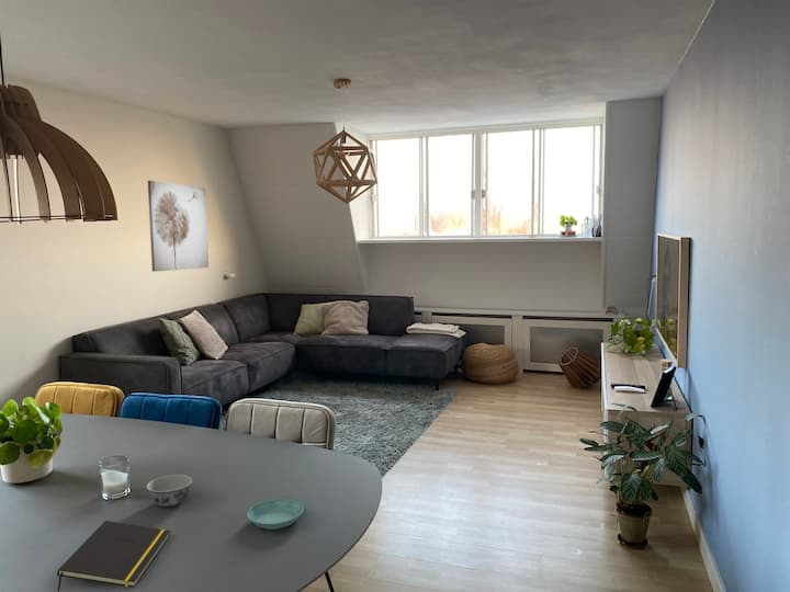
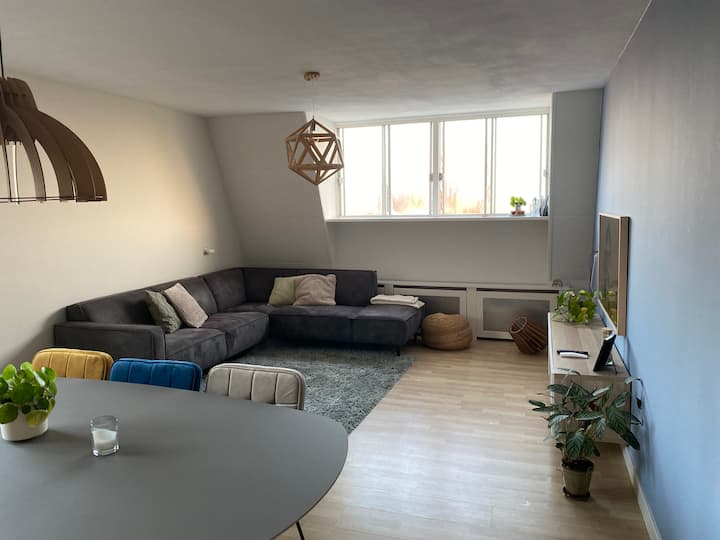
- notepad (119, 550)
- saucer (275, 515)
- bowl (170, 492)
- wall art (180, 227)
